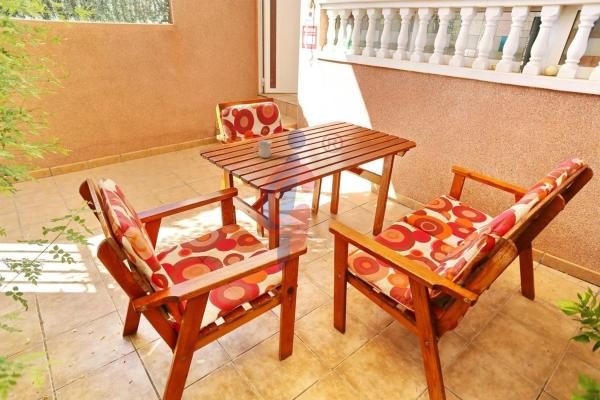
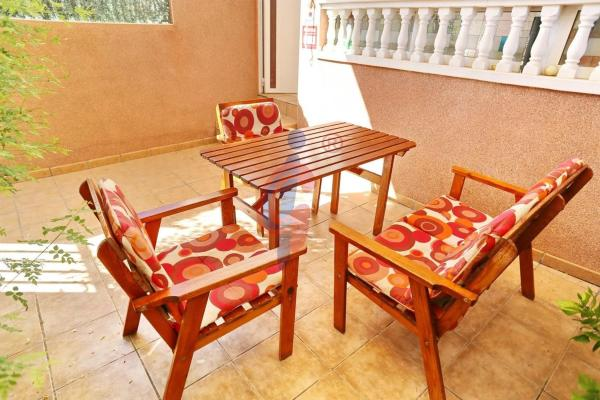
- mug (262, 149)
